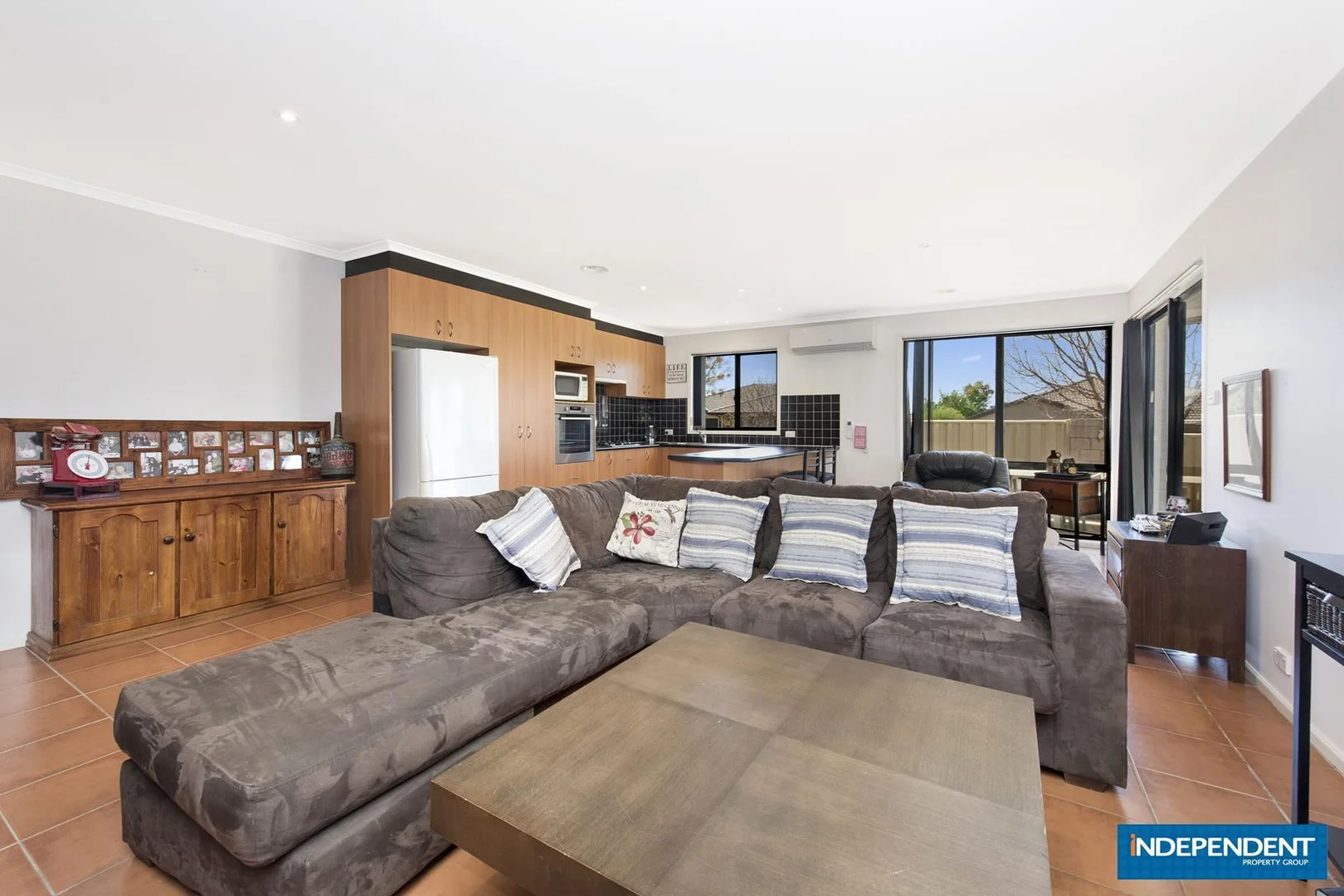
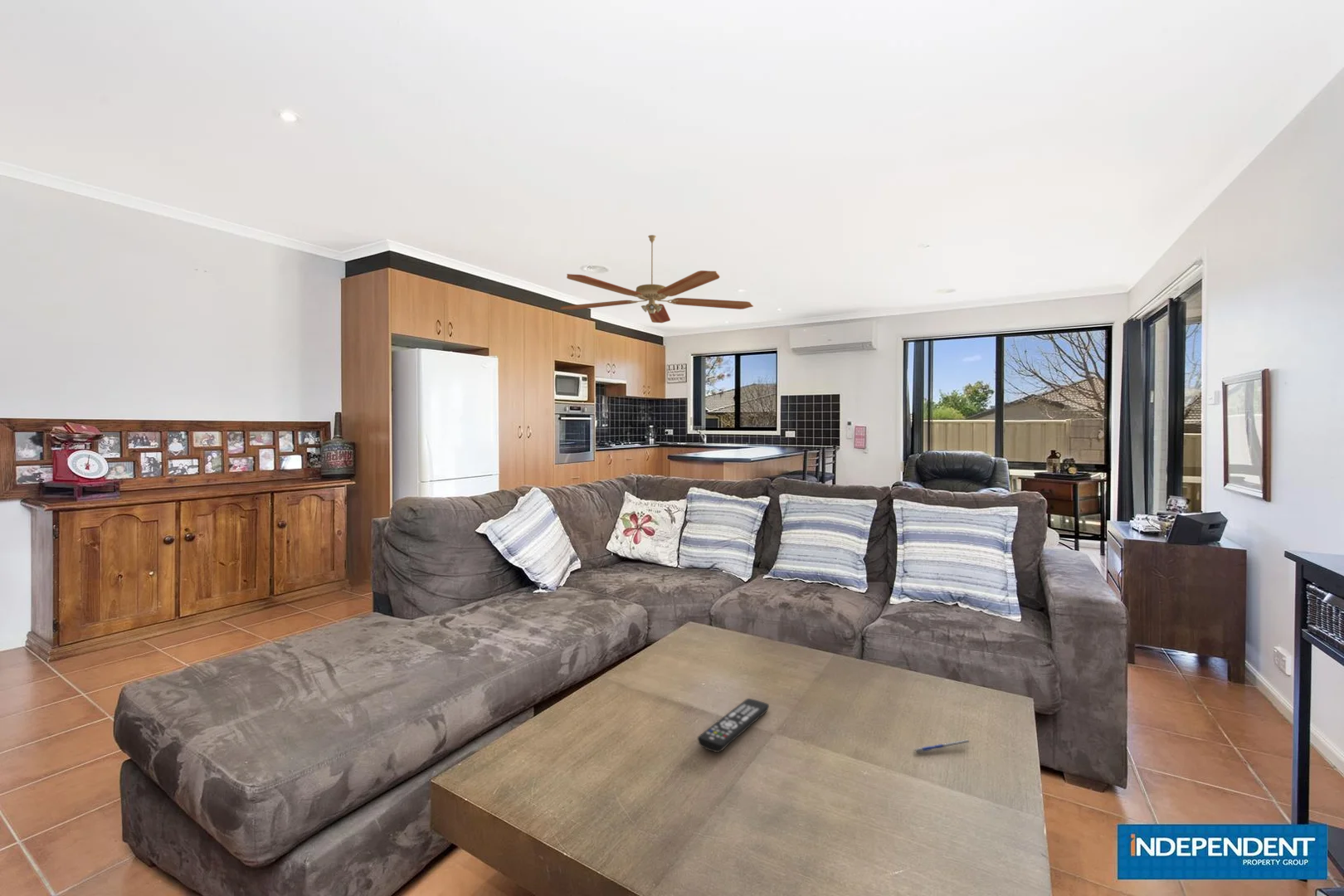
+ pen (942, 745)
+ remote control (735, 723)
+ ceiling fan (652, 276)
